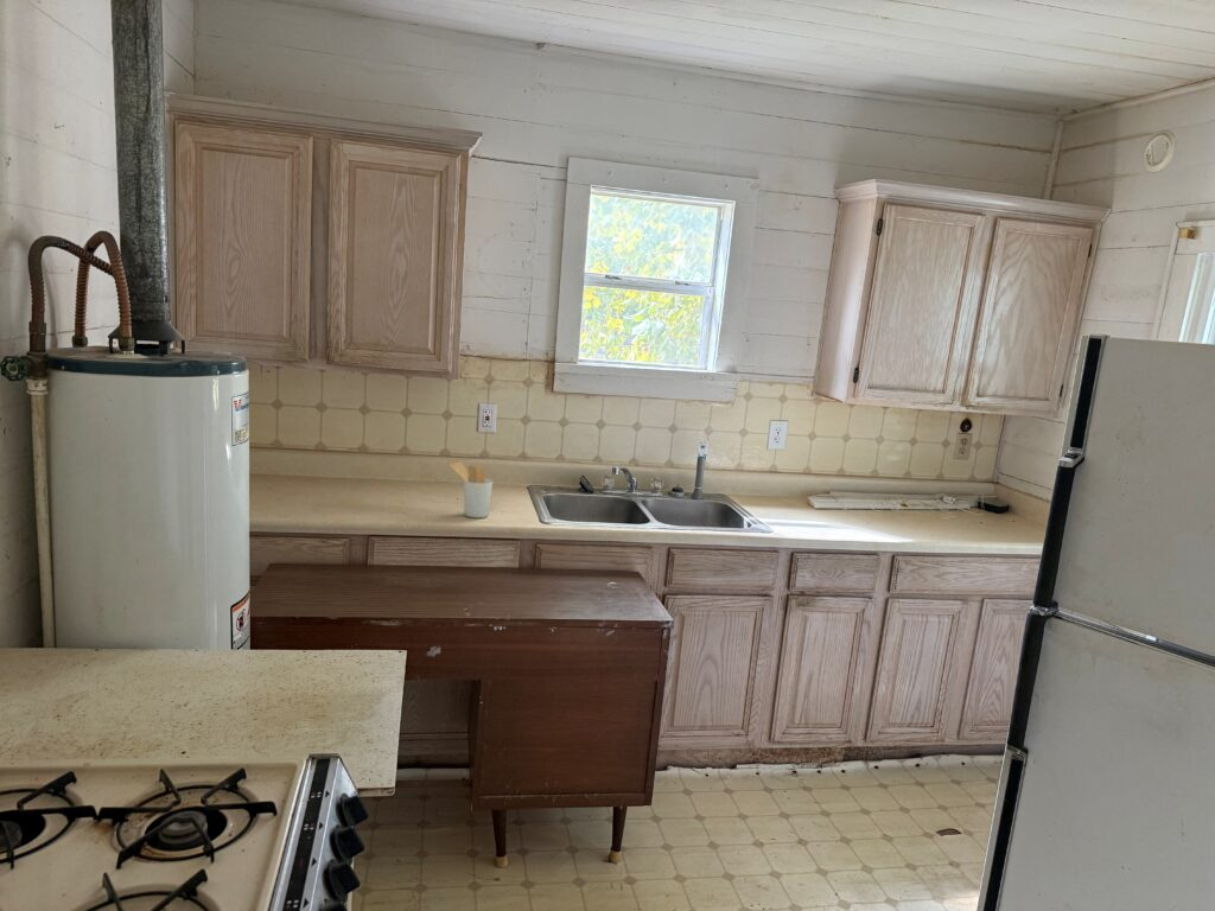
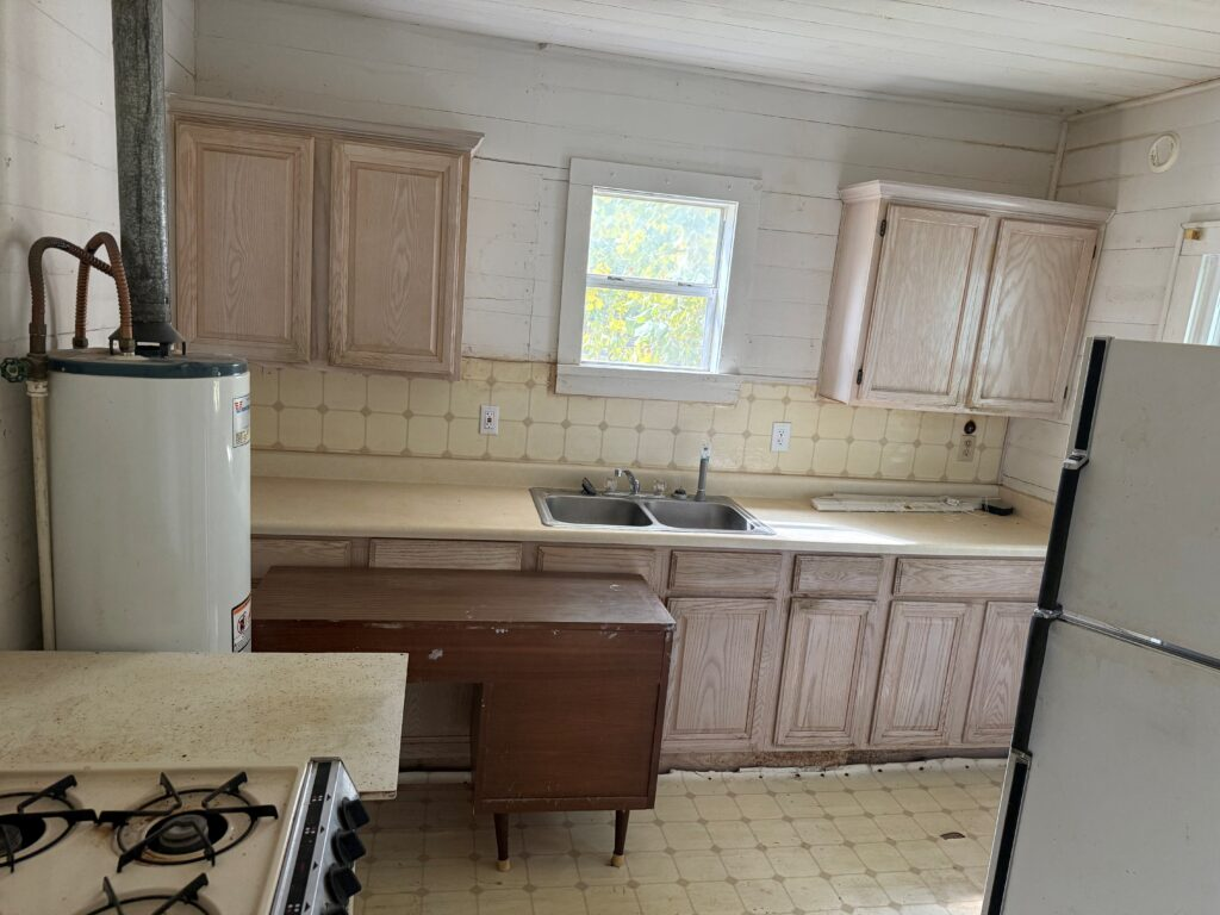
- utensil holder (470, 488)
